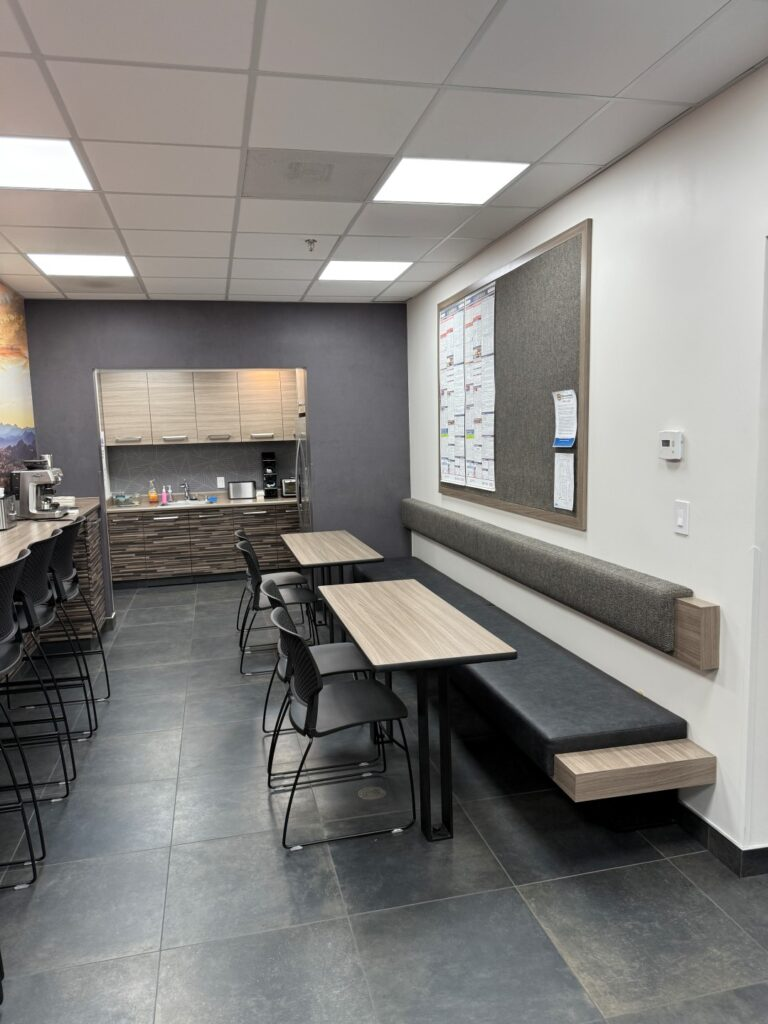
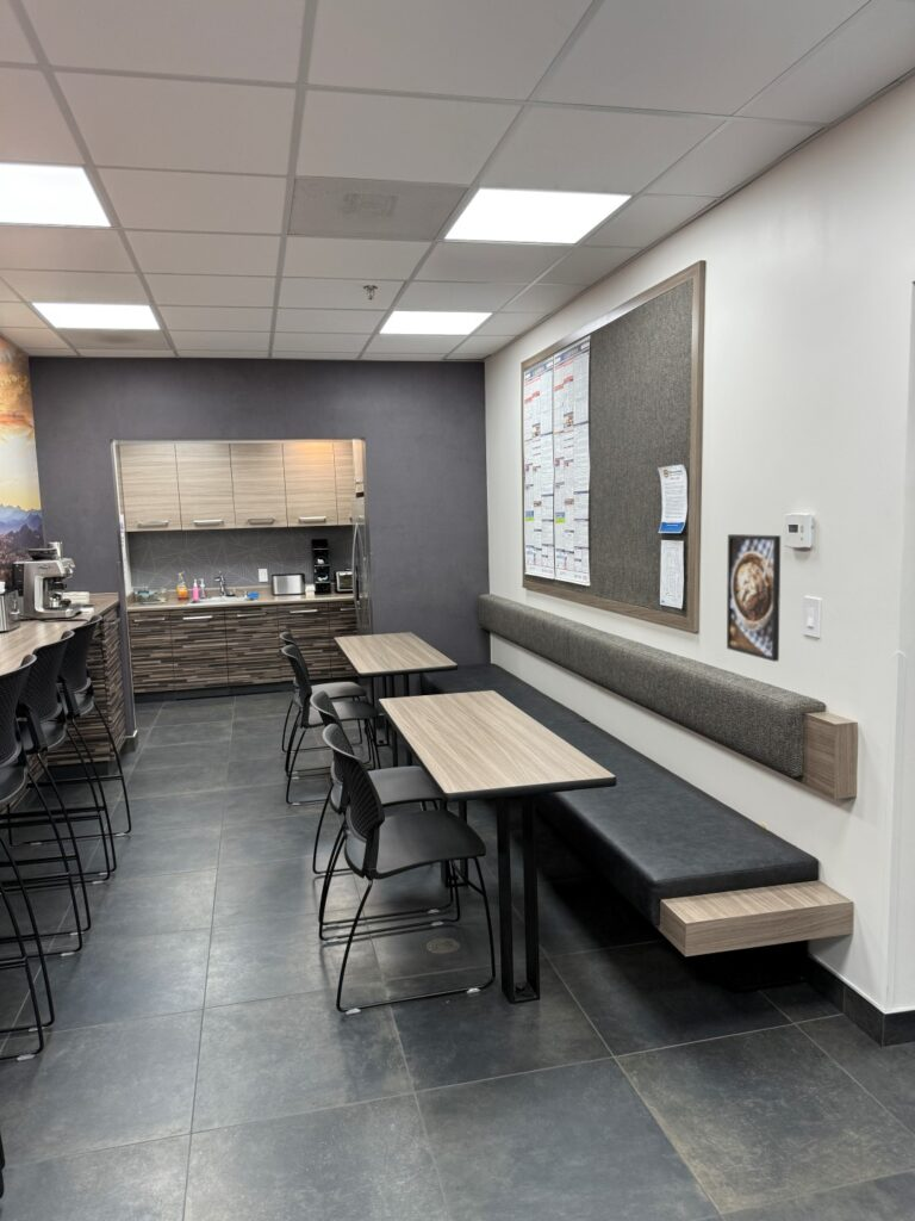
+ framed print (752, 595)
